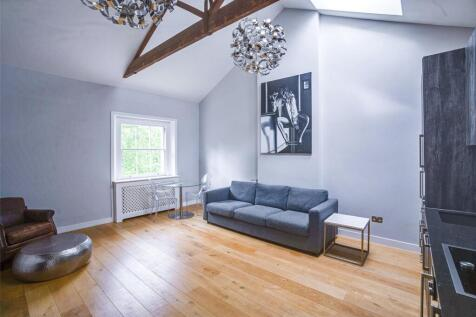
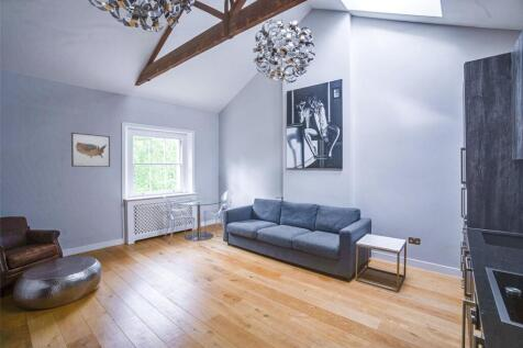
+ wall art (91, 150)
